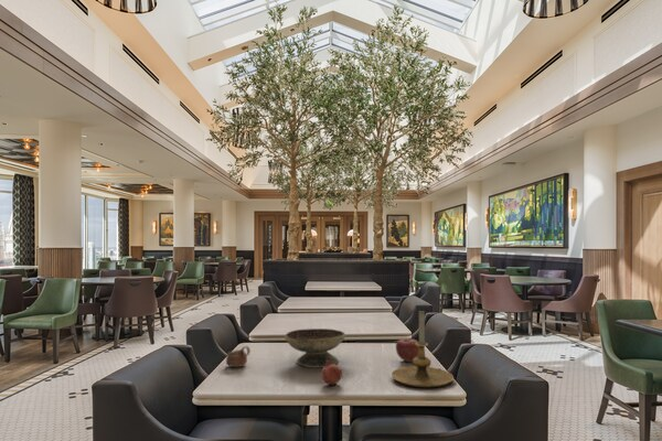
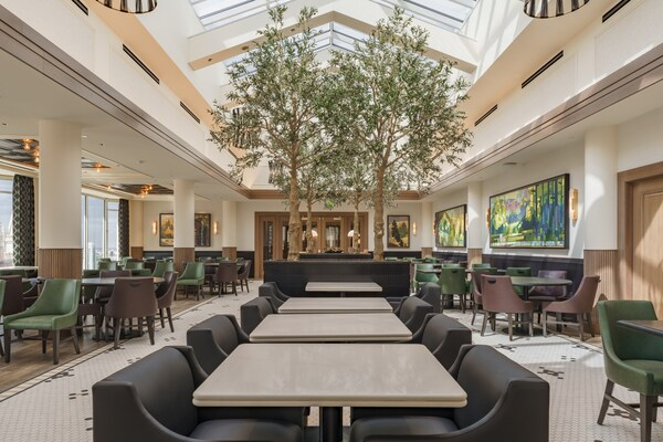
- candle holder (421, 344)
- decorative bowl (314, 346)
- fruit (331, 372)
- cup (237, 355)
- apple (408, 349)
